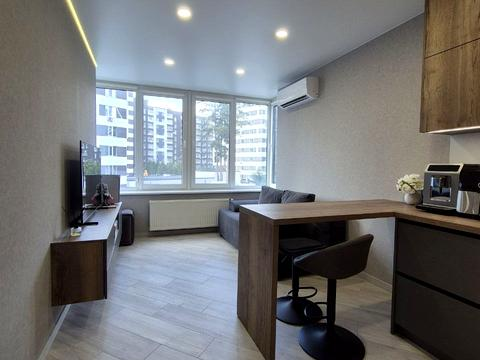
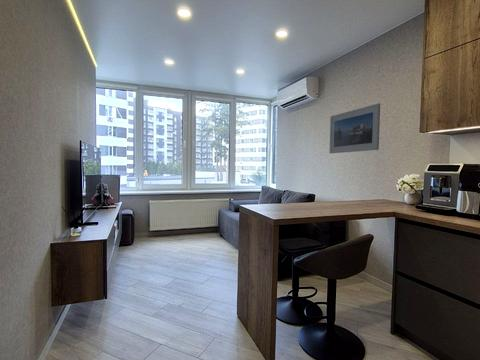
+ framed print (351, 131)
